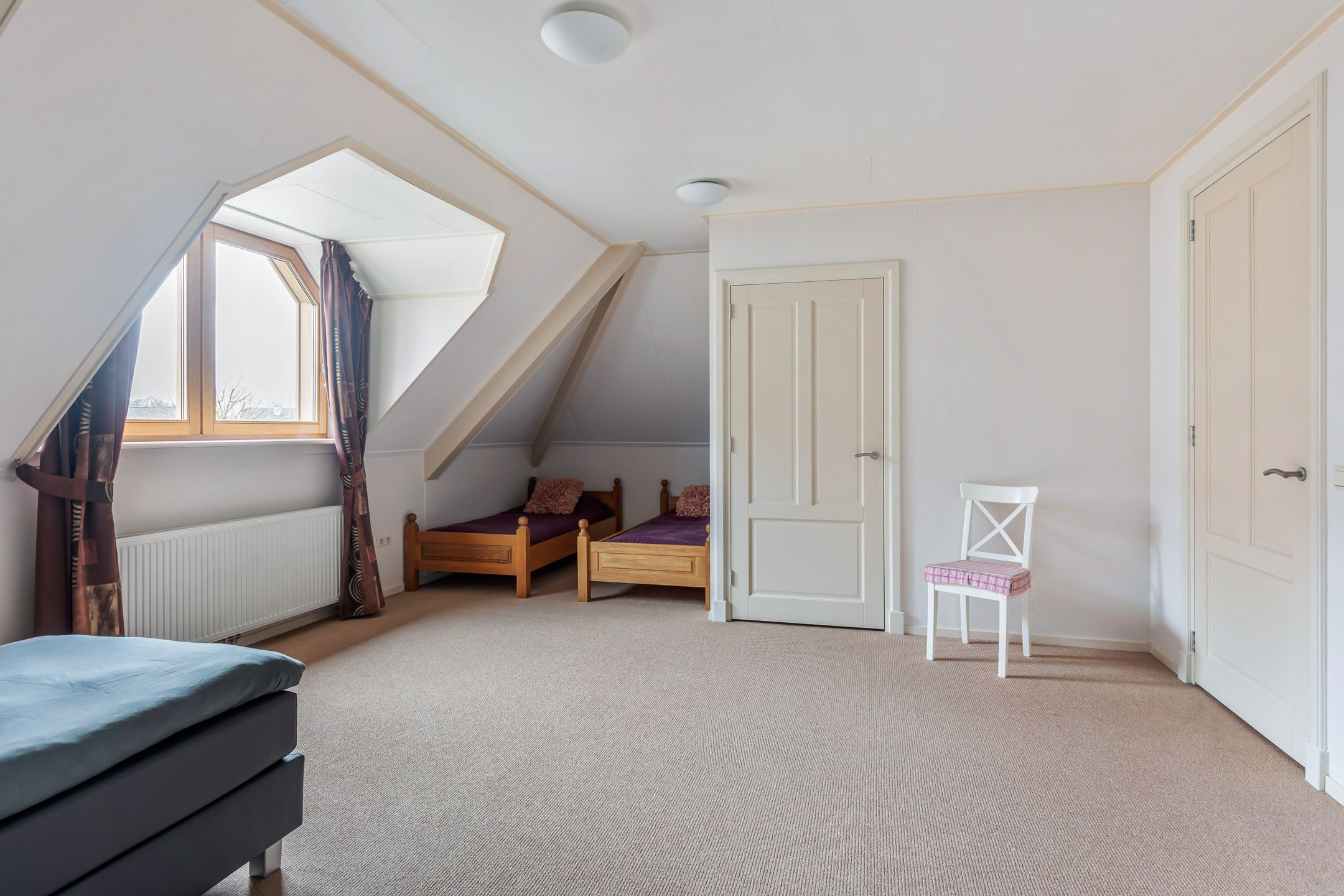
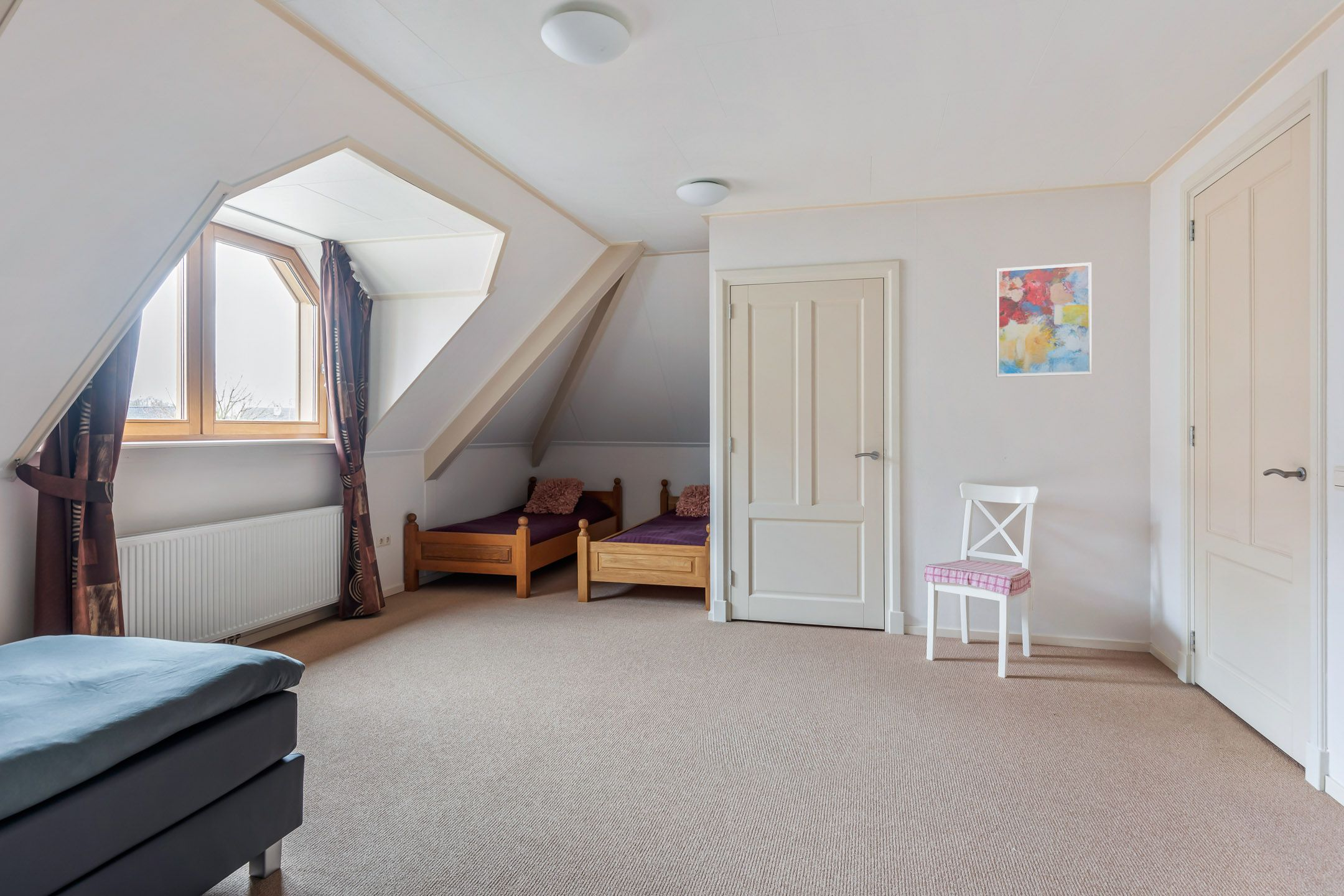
+ wall art (1043, 320)
